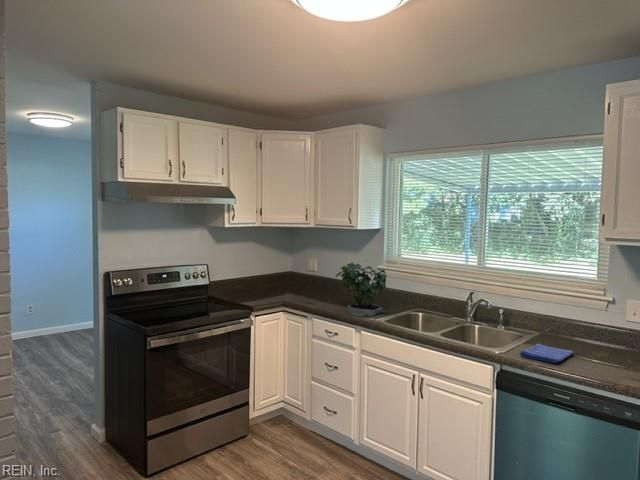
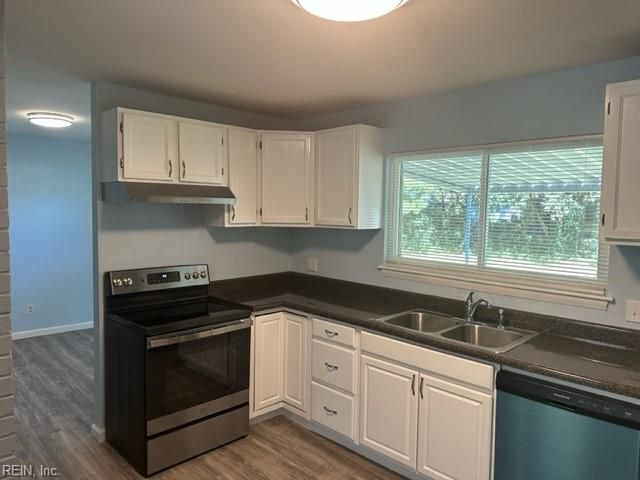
- dish towel (546, 352)
- potted plant (362, 286)
